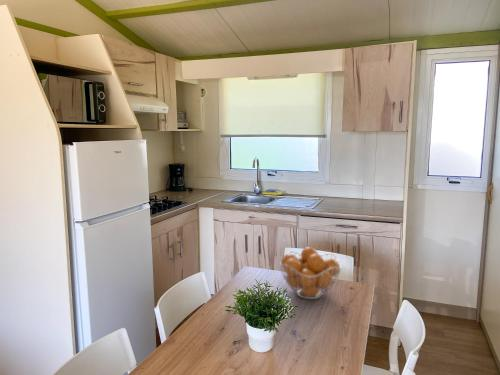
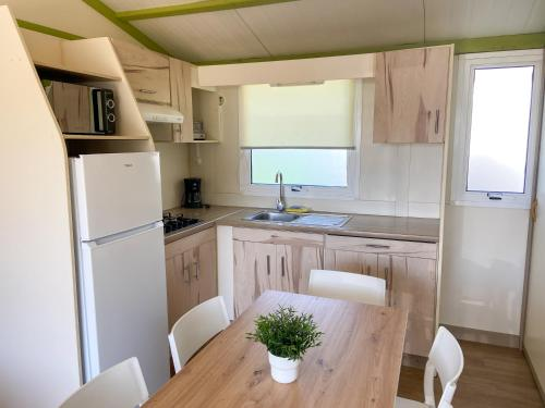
- fruit basket (309, 272)
